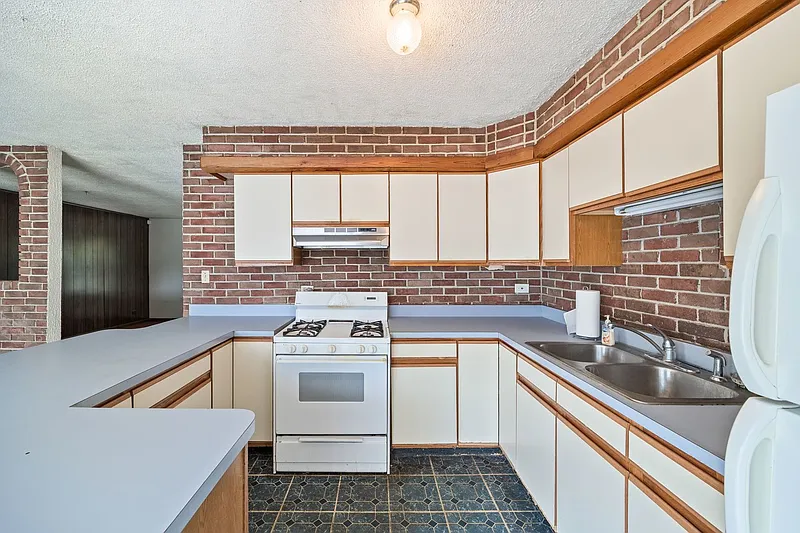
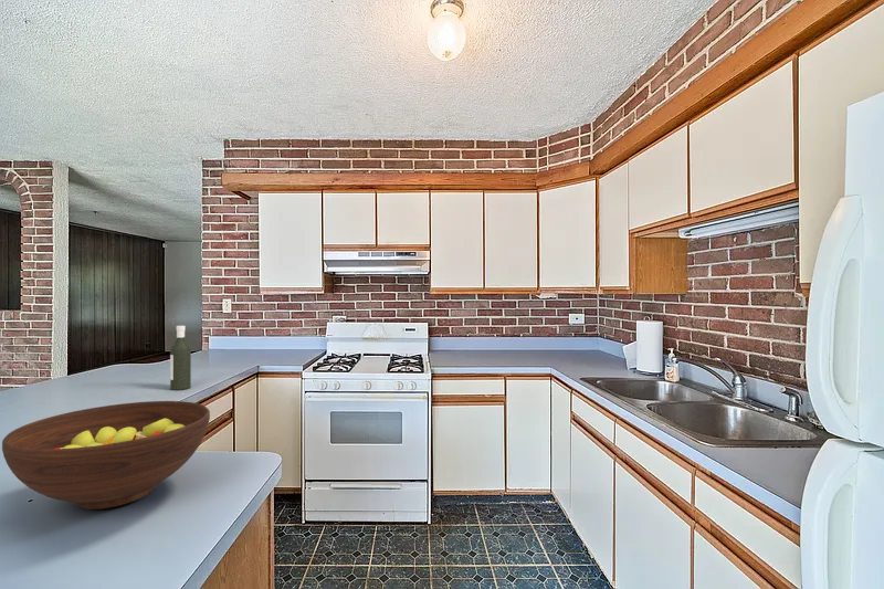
+ bottle (180, 357)
+ fruit bowl (117, 457)
